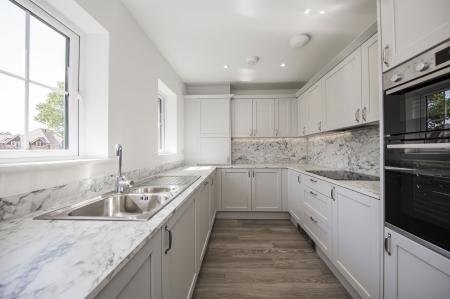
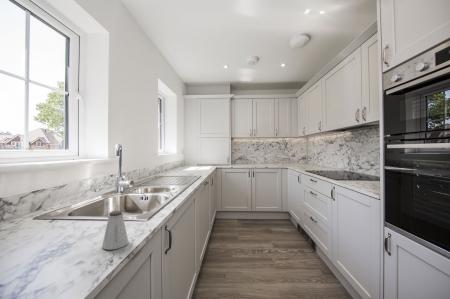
+ saltshaker (115, 228)
